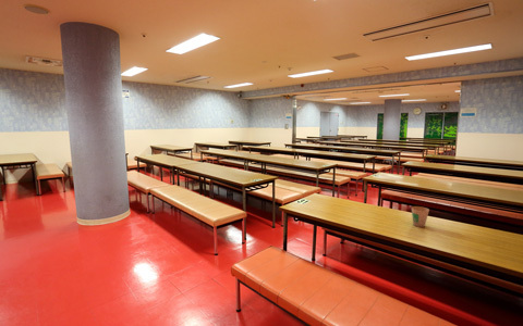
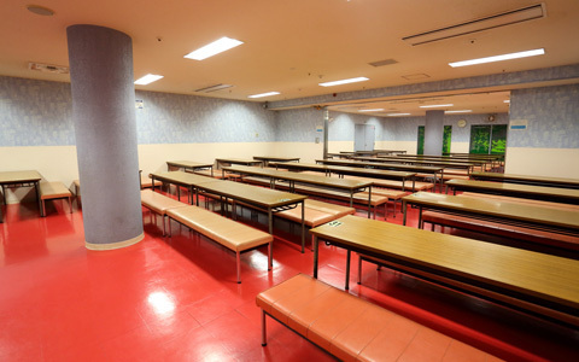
- paper cup (419, 216)
